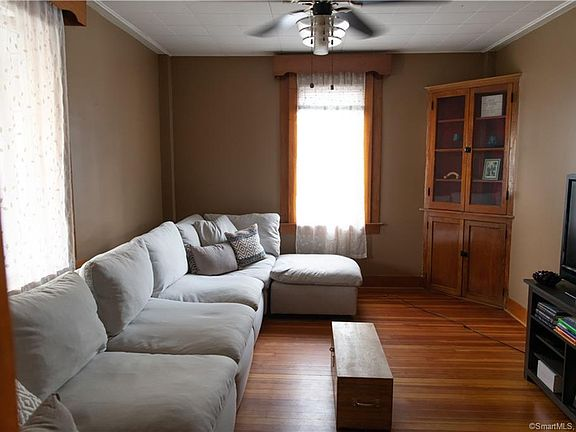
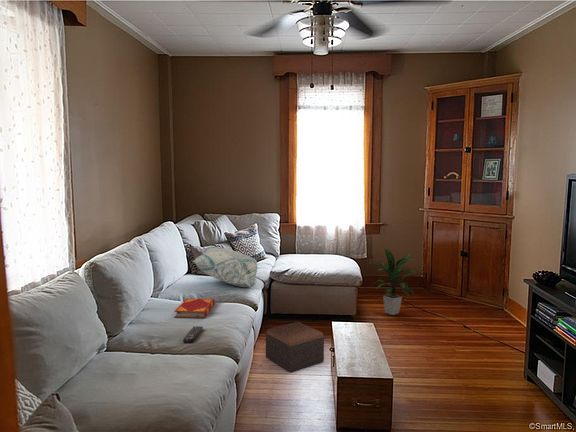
+ remote control (193, 334)
+ hardback book (195, 307)
+ footstool (294, 344)
+ indoor plant (395, 280)
+ decorative pillow (227, 266)
